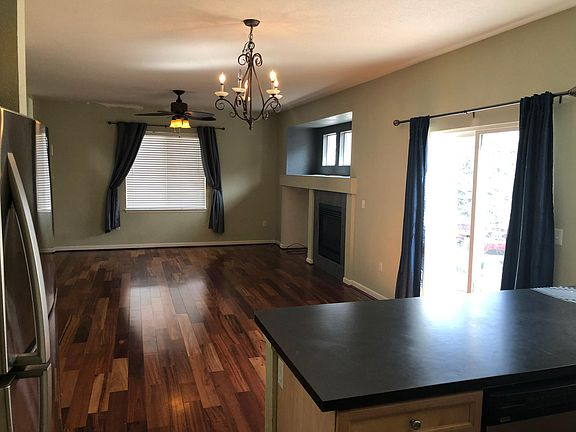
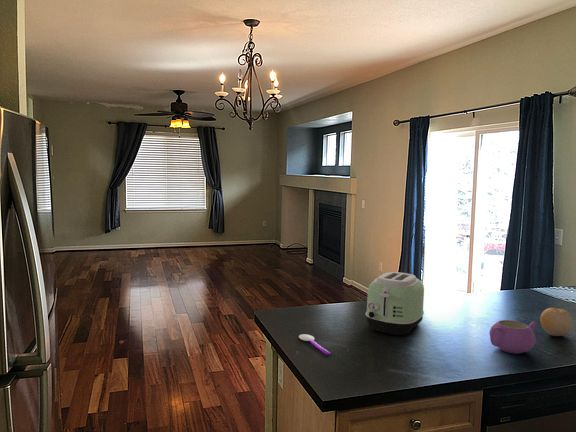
+ fruit (556, 322)
+ teapot (513, 336)
+ toaster (394, 302)
+ spoon (314, 343)
